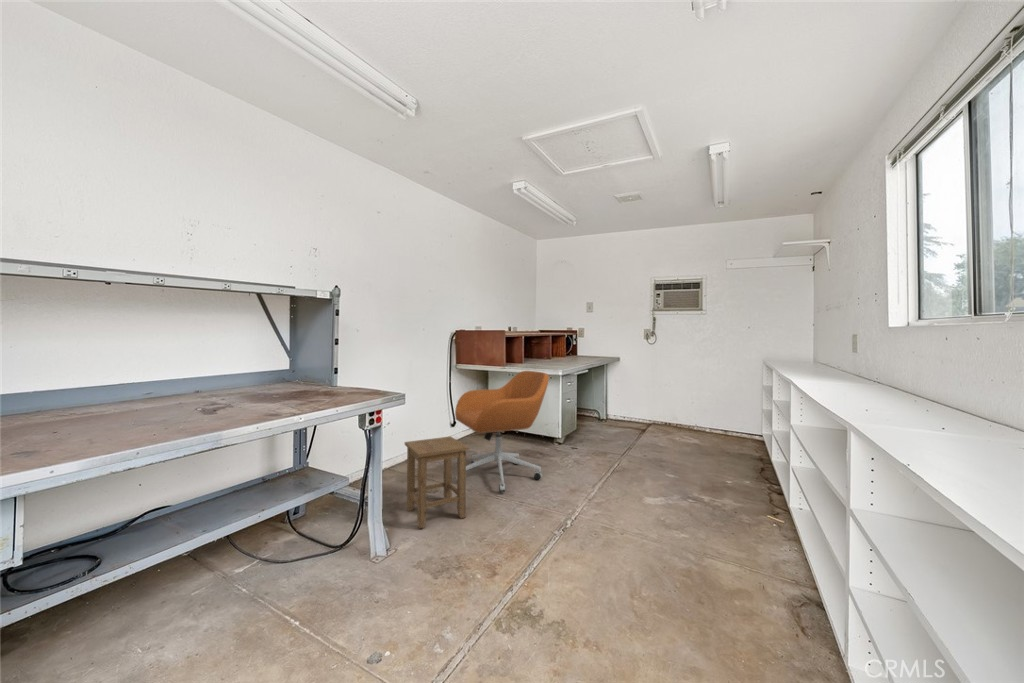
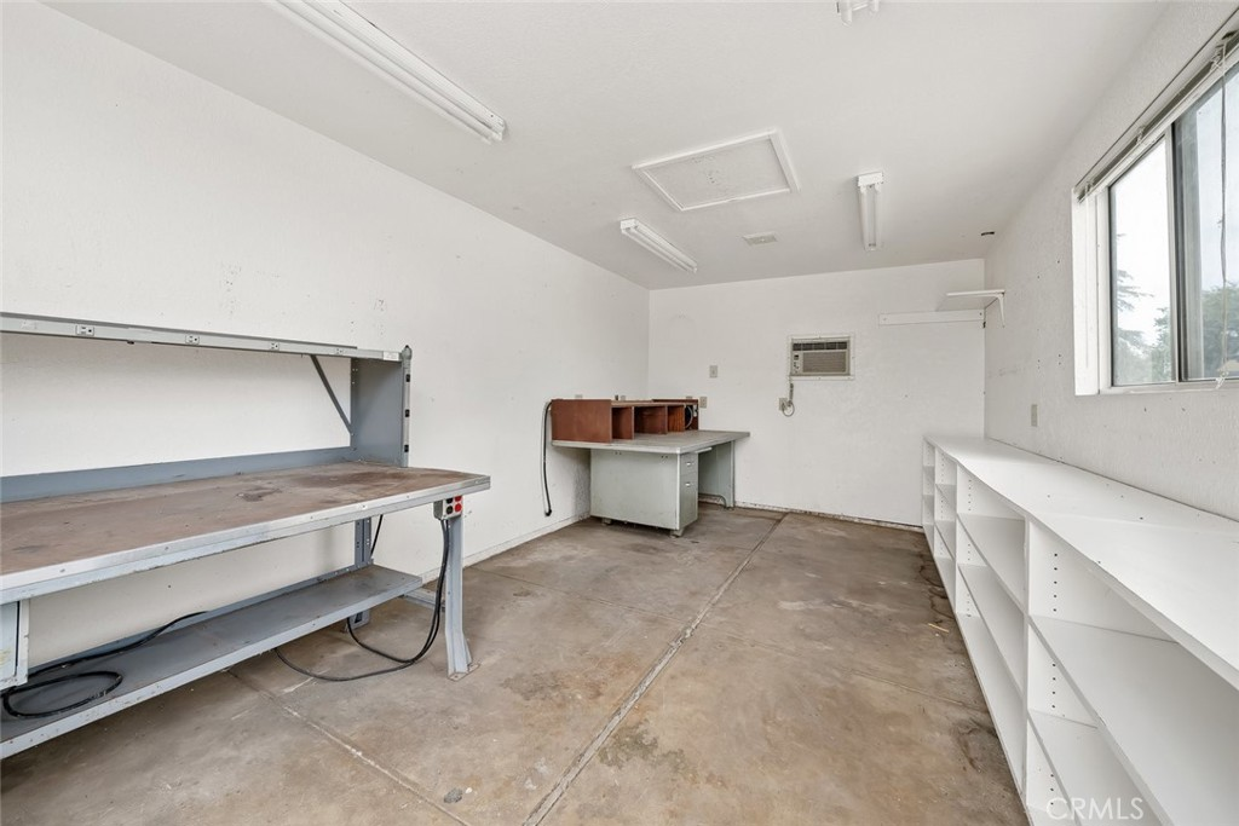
- office chair (498, 424)
- stool (438, 483)
